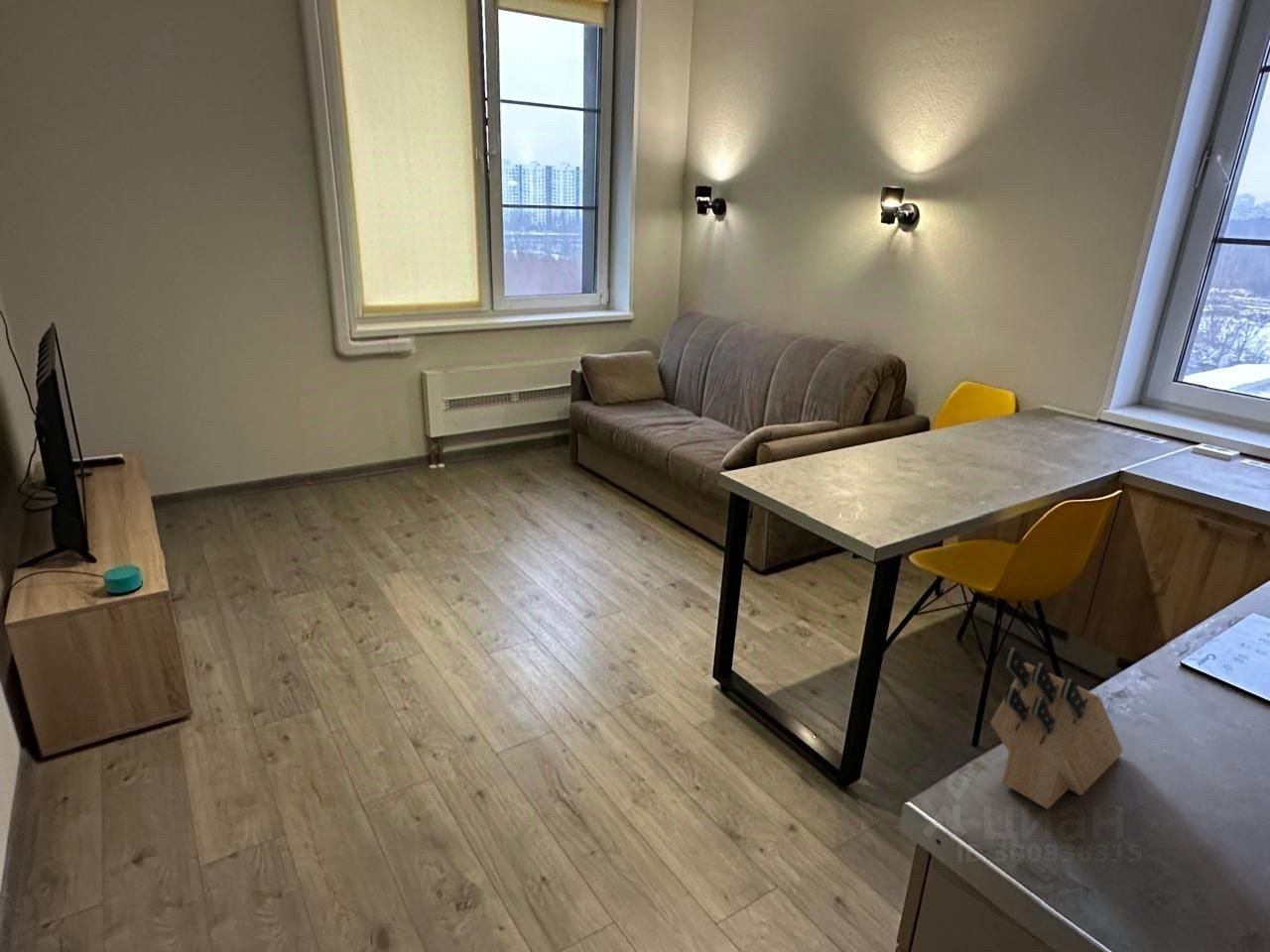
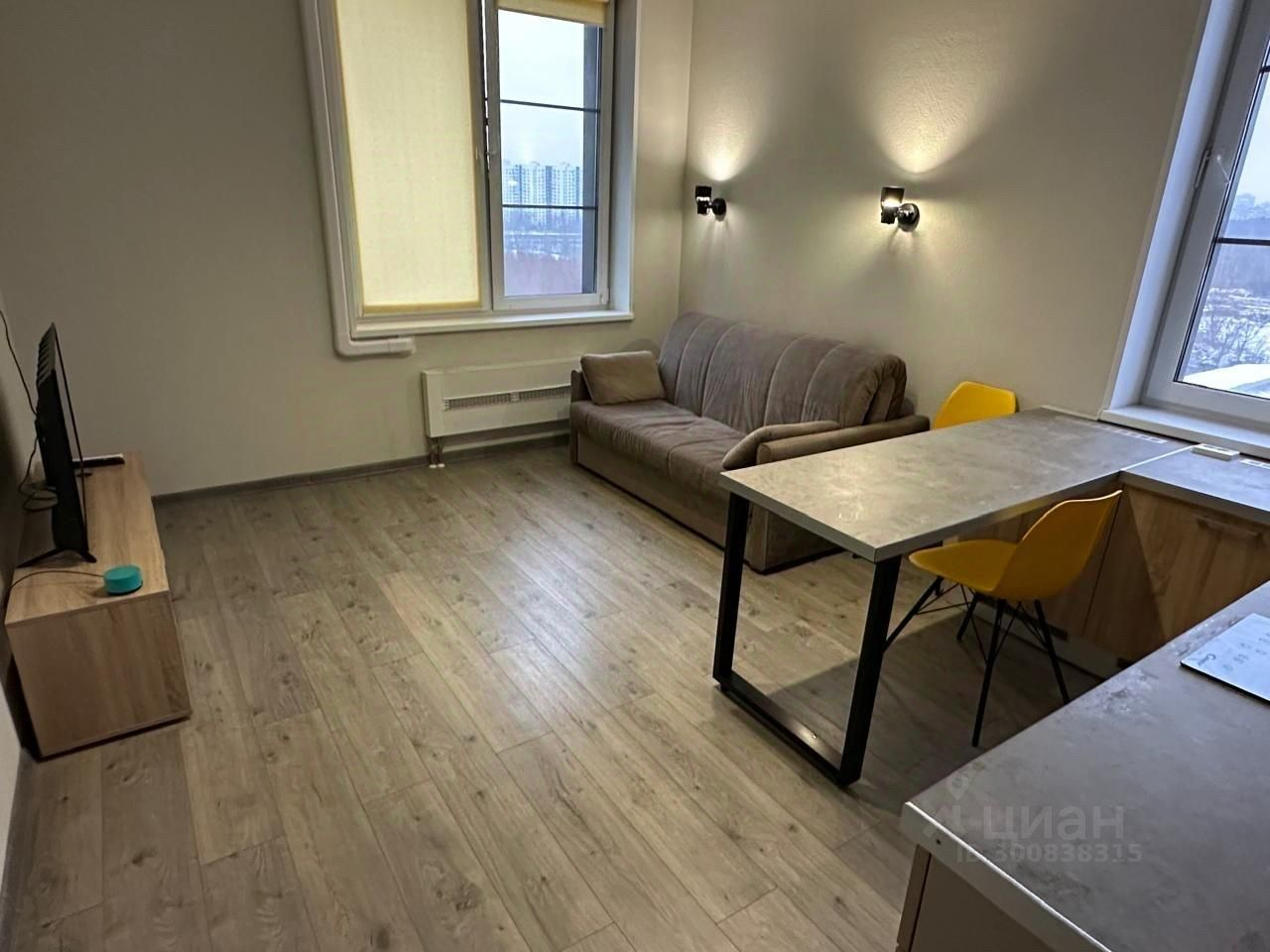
- knife block (1062, 707)
